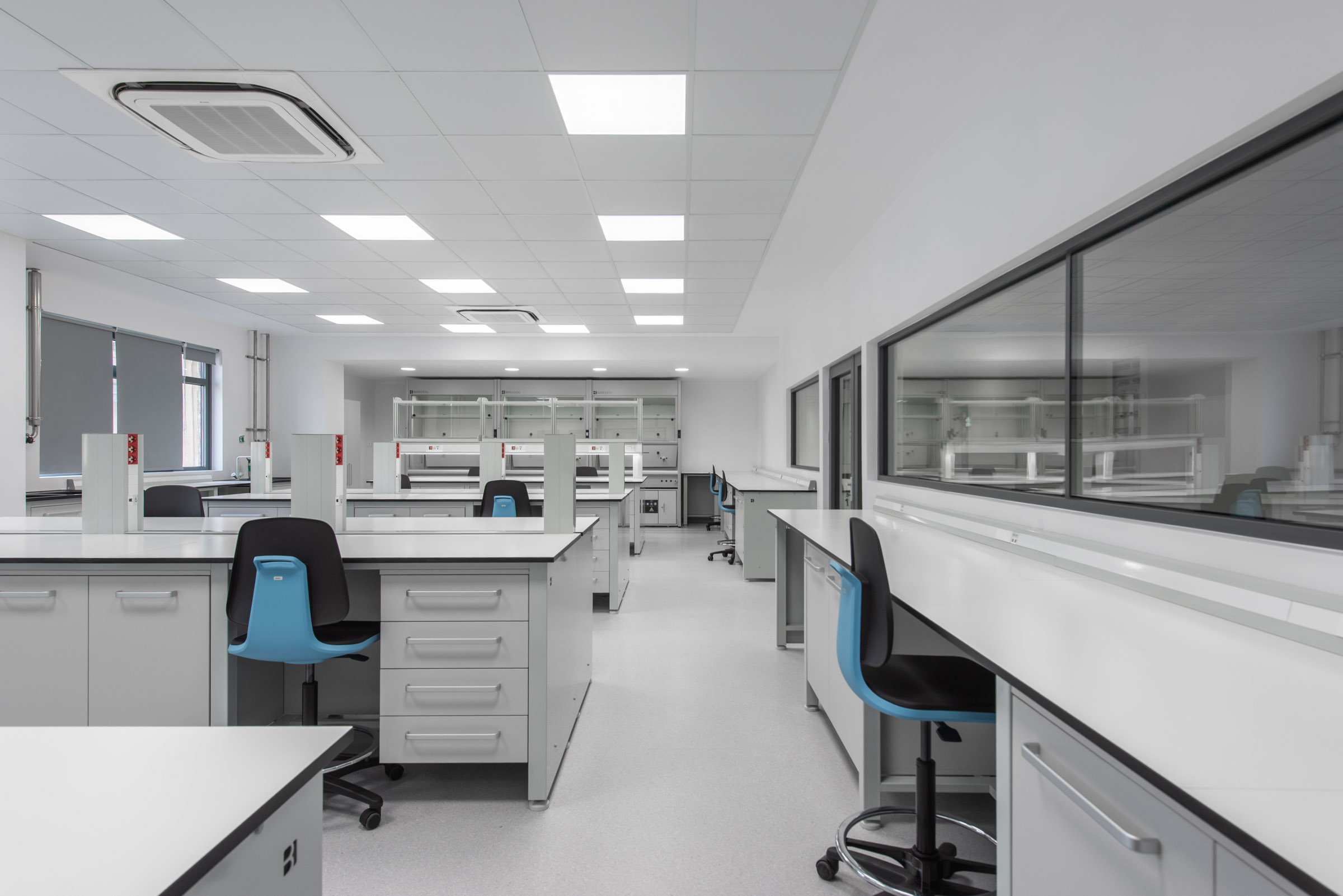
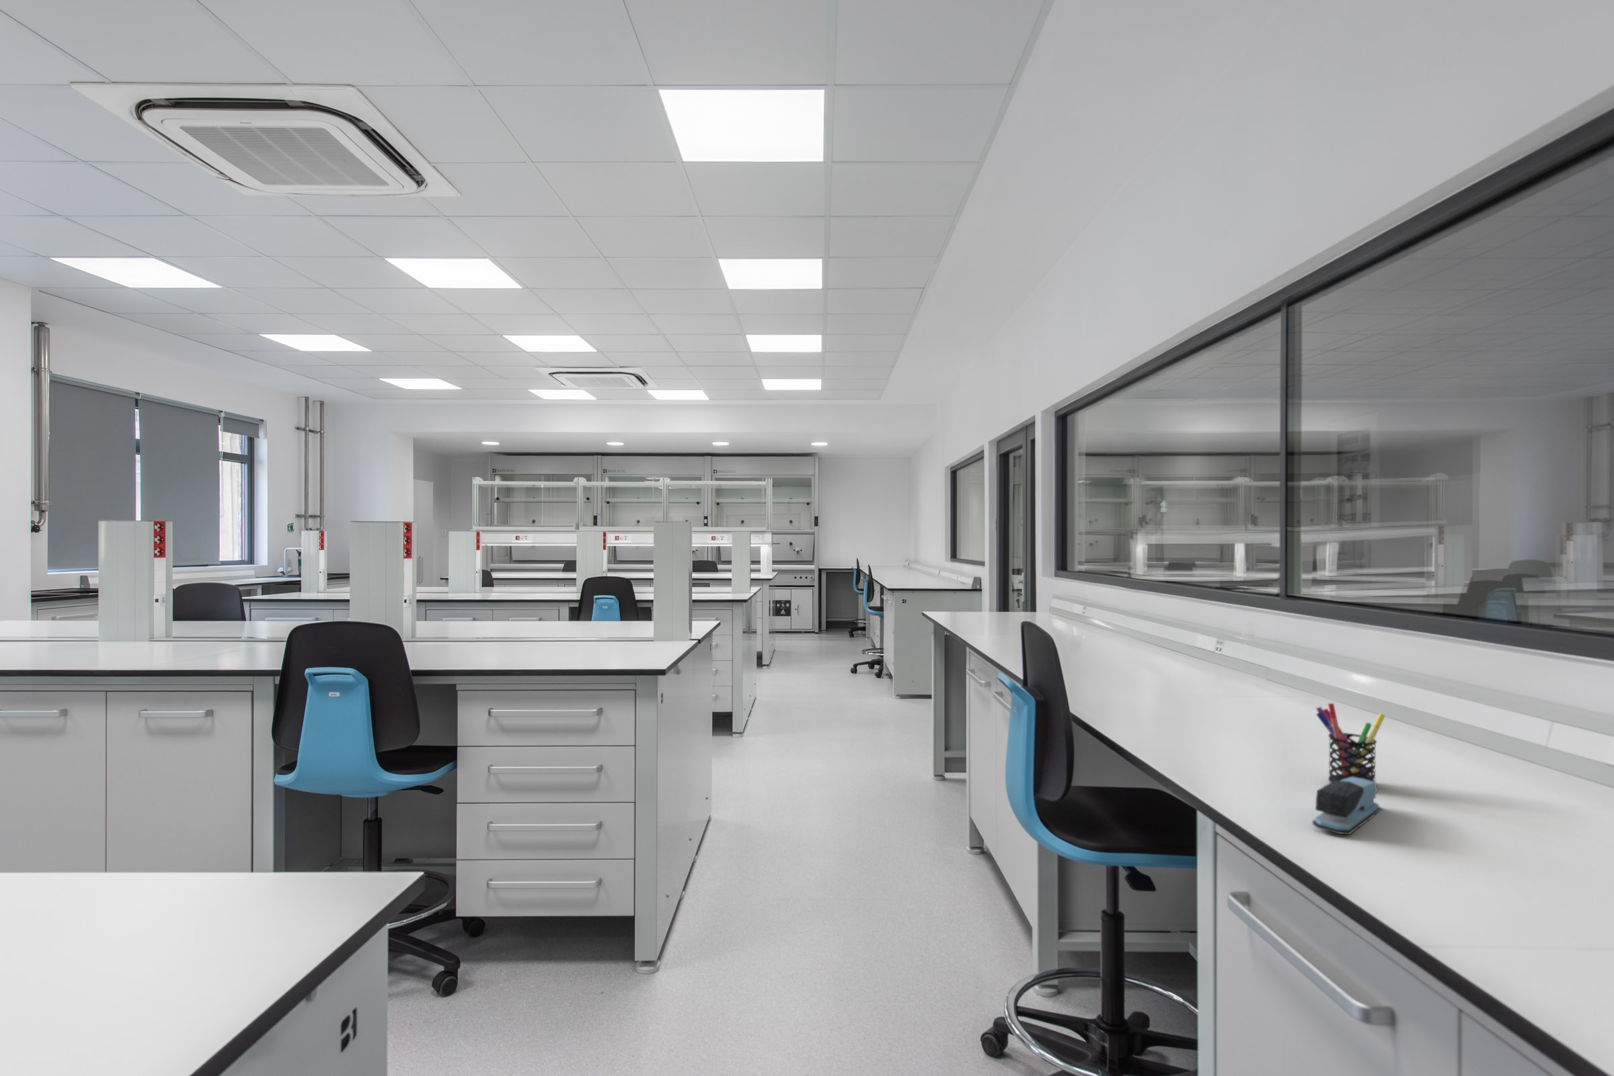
+ pen holder (1352, 745)
+ stapler (1347, 800)
